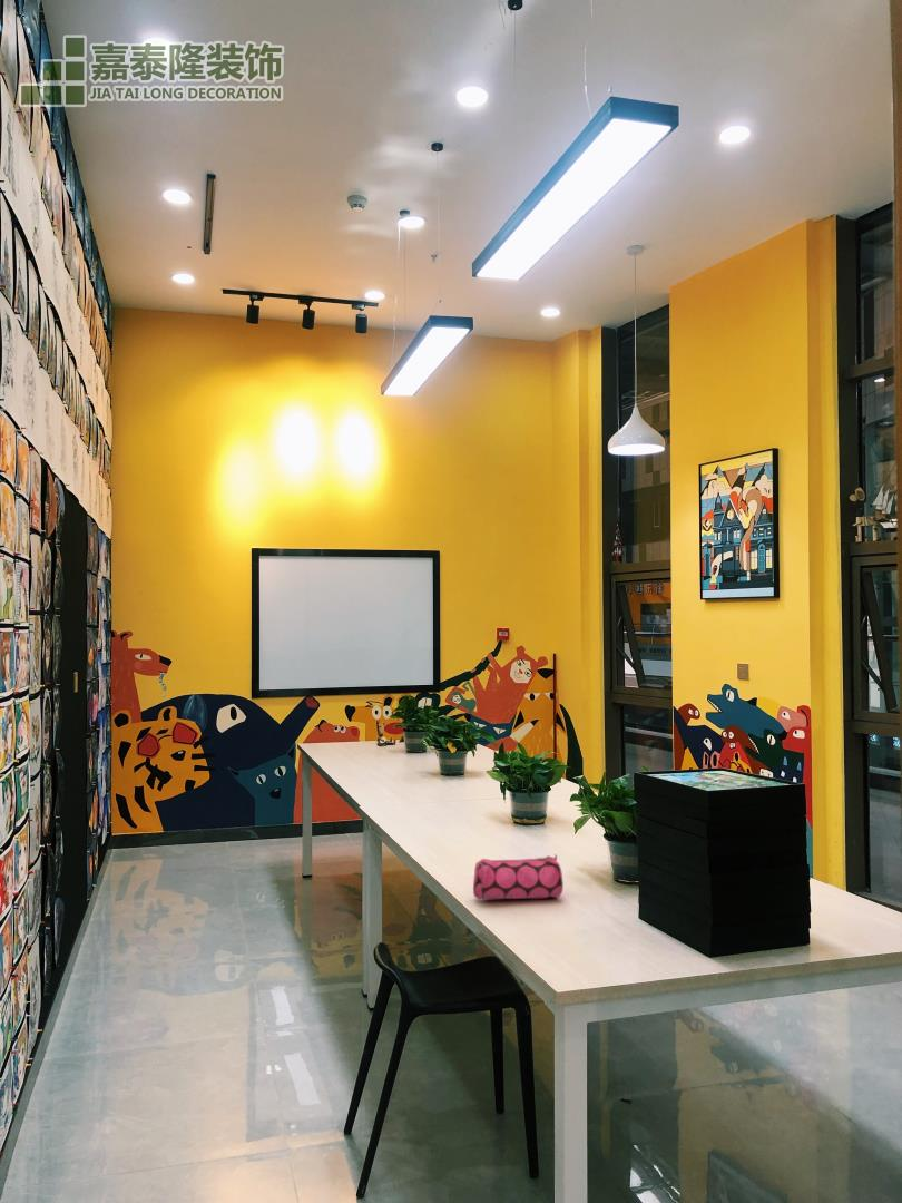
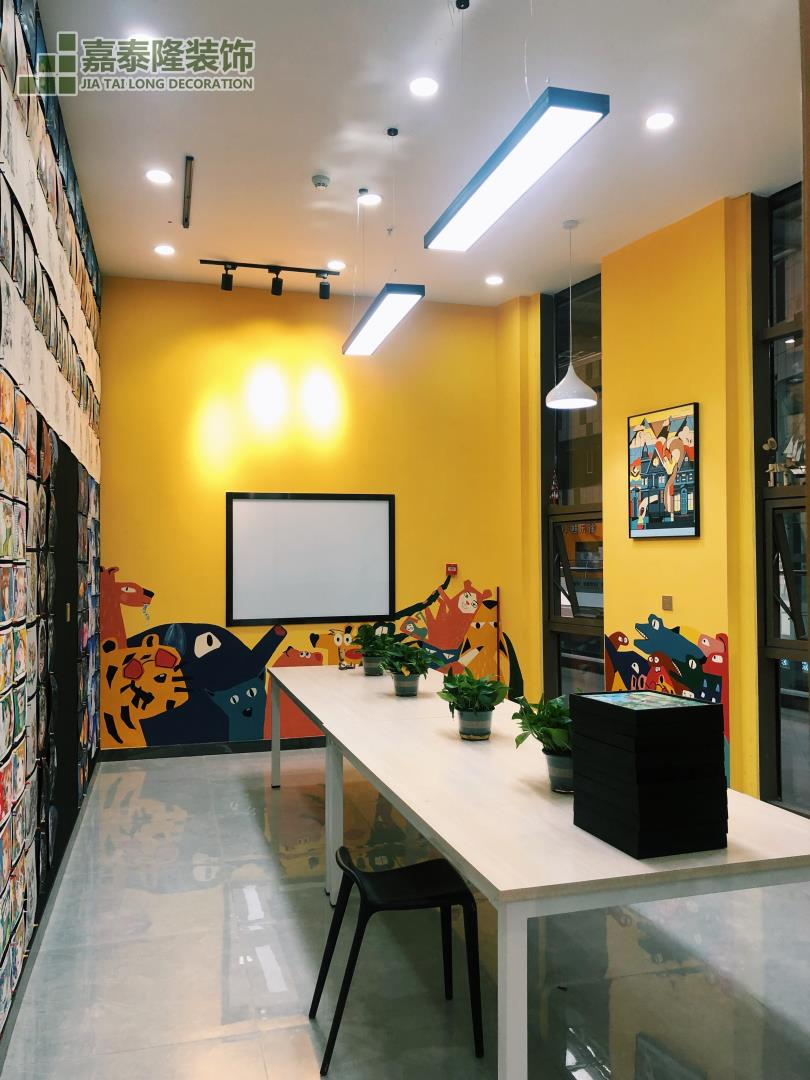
- pencil case (517, 877)
